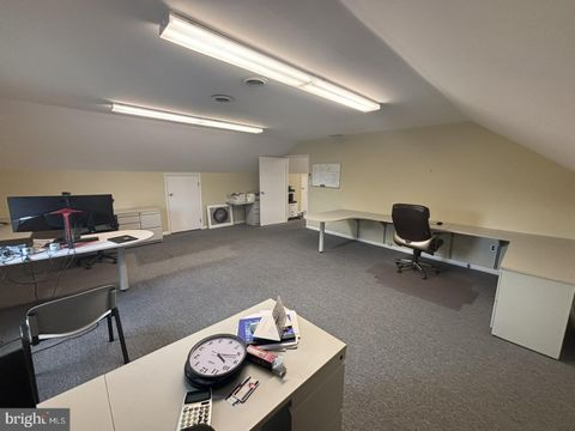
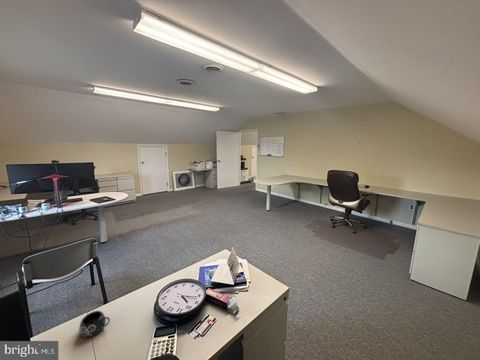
+ mug (95, 323)
